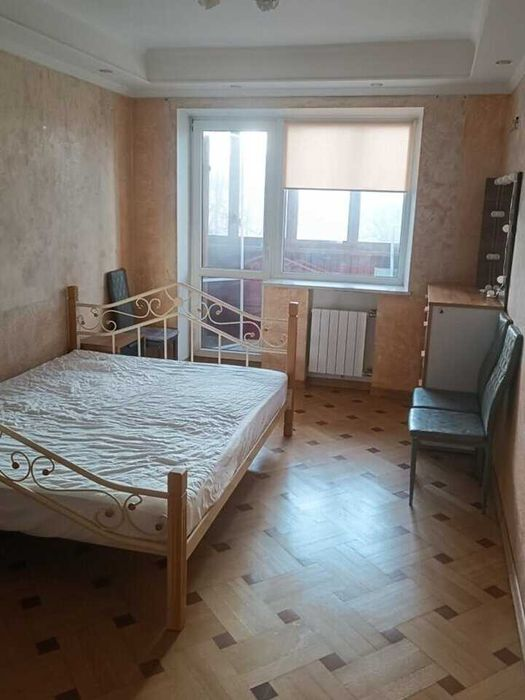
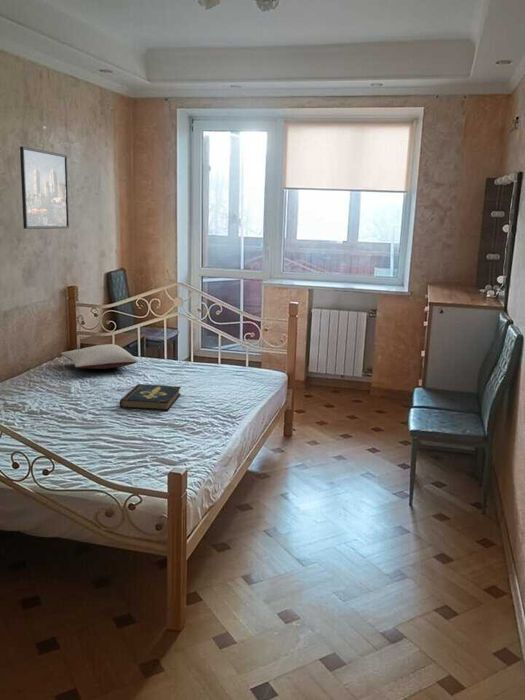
+ book (151, 396)
+ pillow (98, 357)
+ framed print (46, 190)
